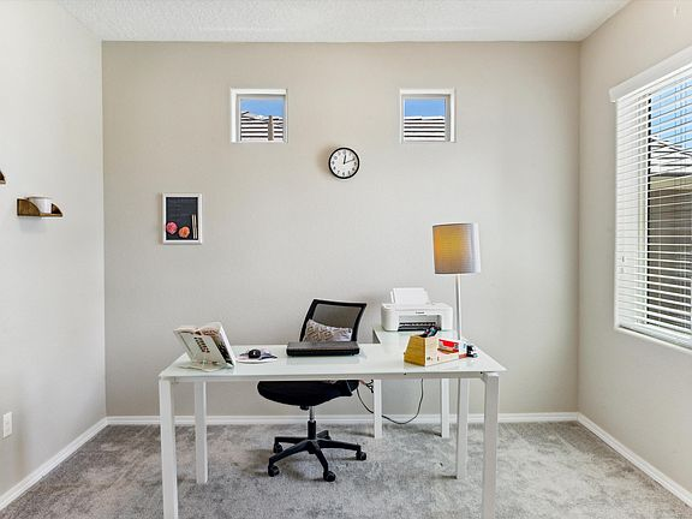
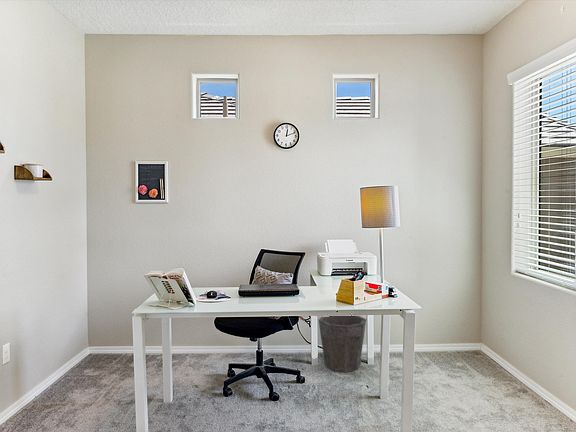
+ waste bin (342, 342)
